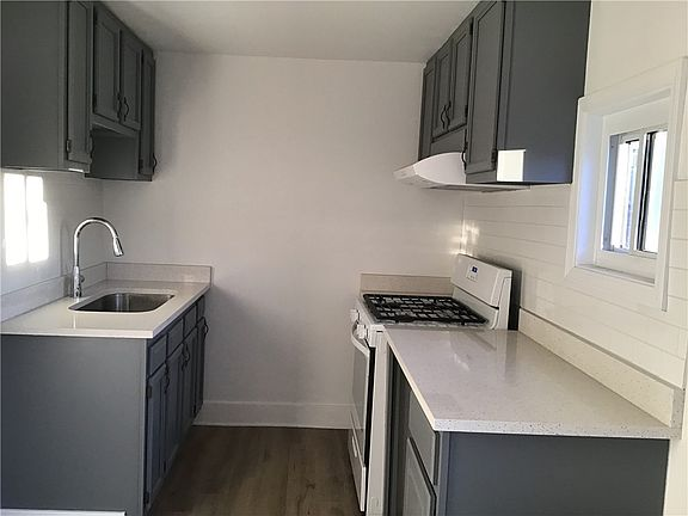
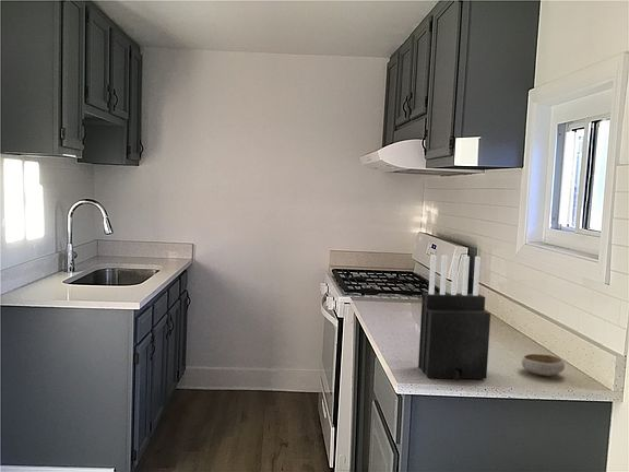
+ bowl (543, 365)
+ knife block (455, 316)
